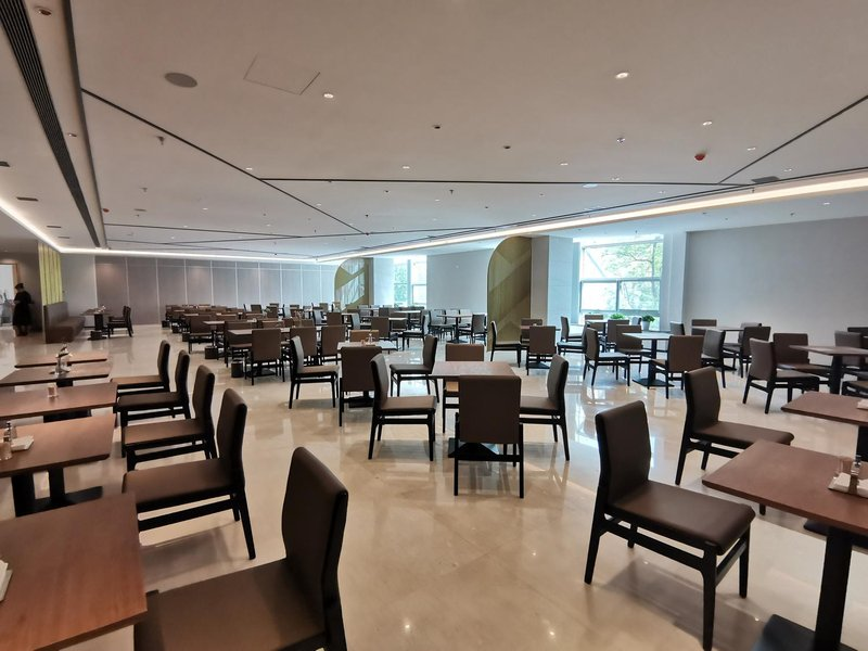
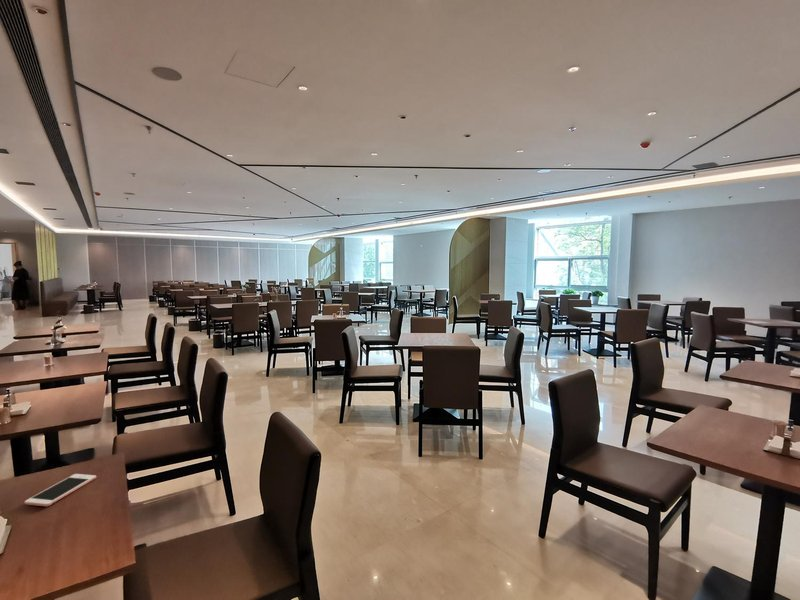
+ cell phone (62, 489)
